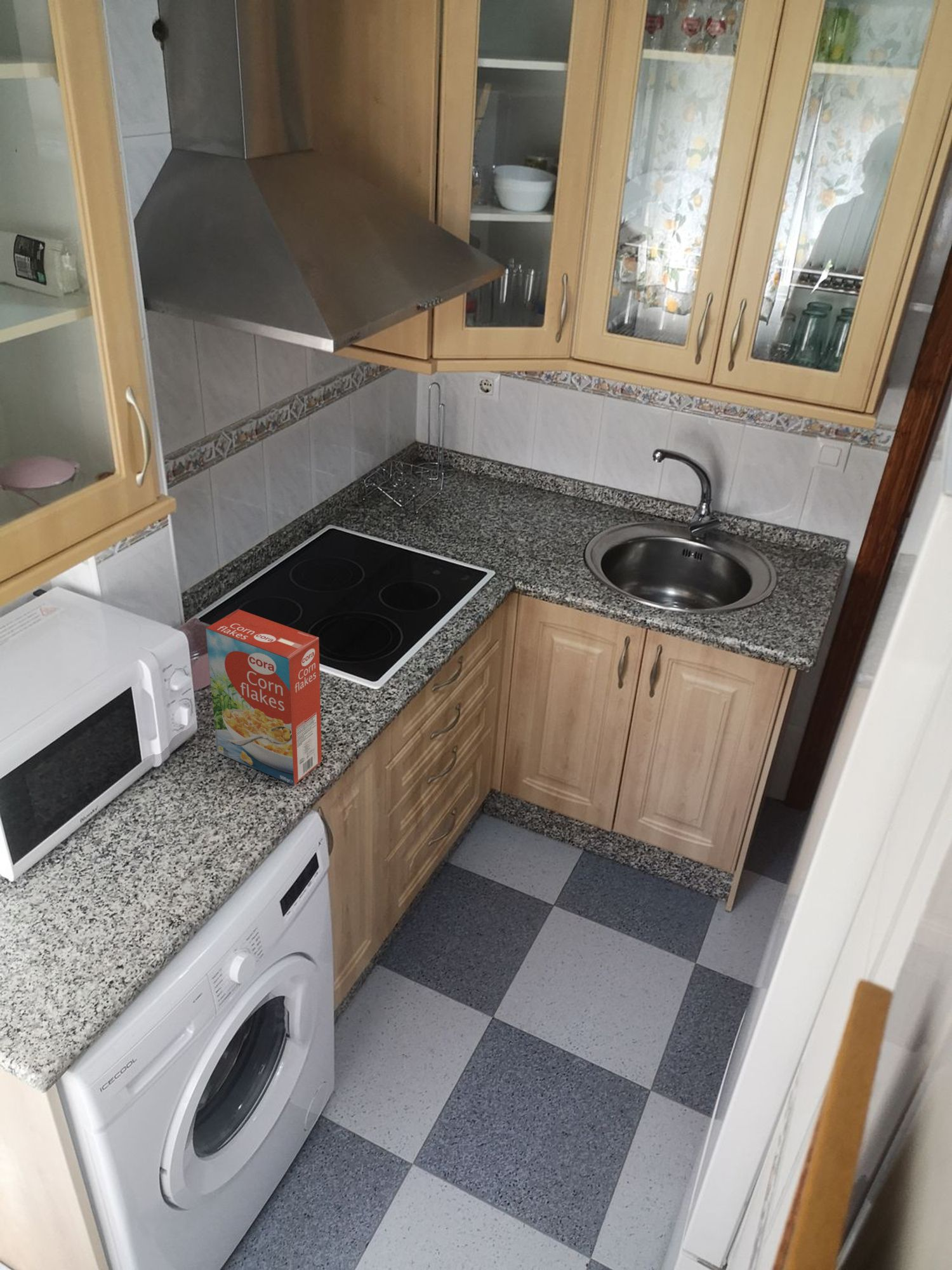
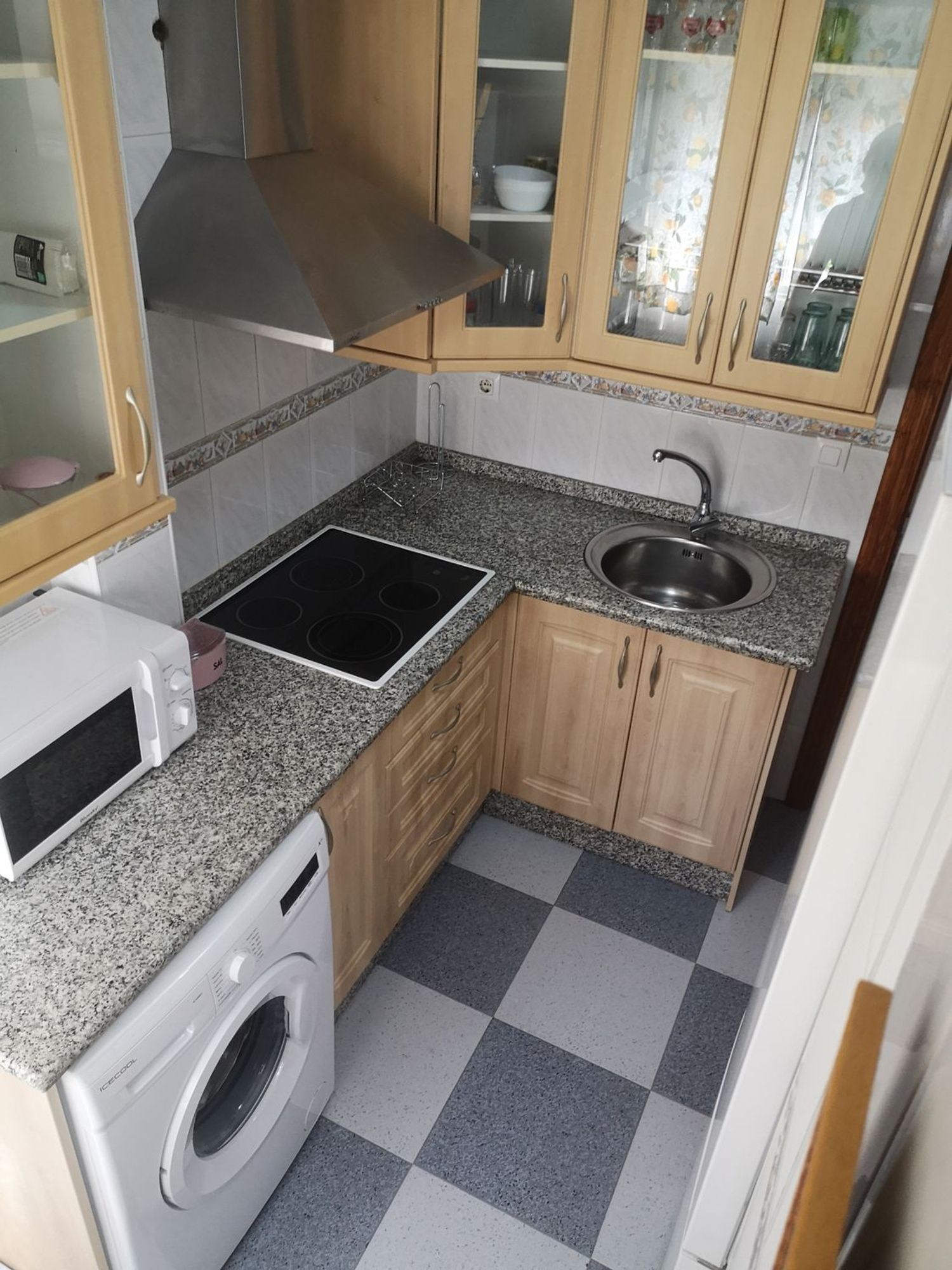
- cereal box (265, 697)
